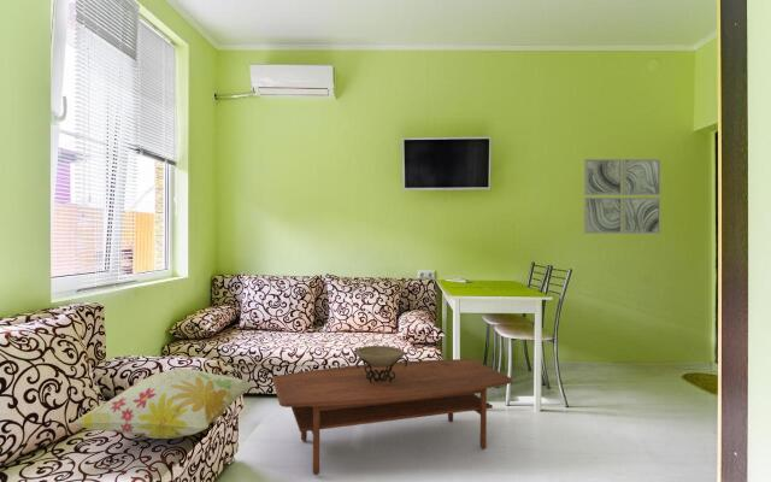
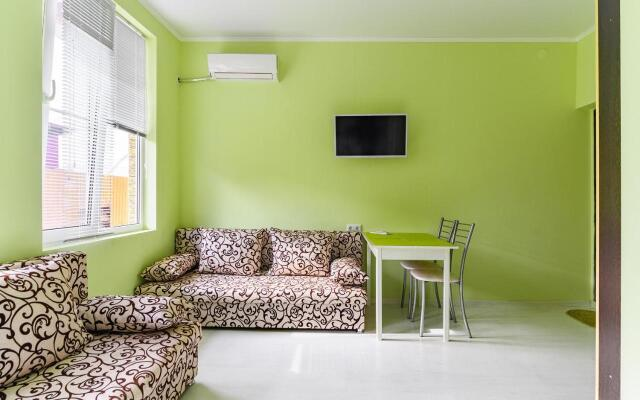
- decorative bowl (379, 365)
- wall art (620, 198)
- decorative pillow (173, 401)
- coffee table (392, 411)
